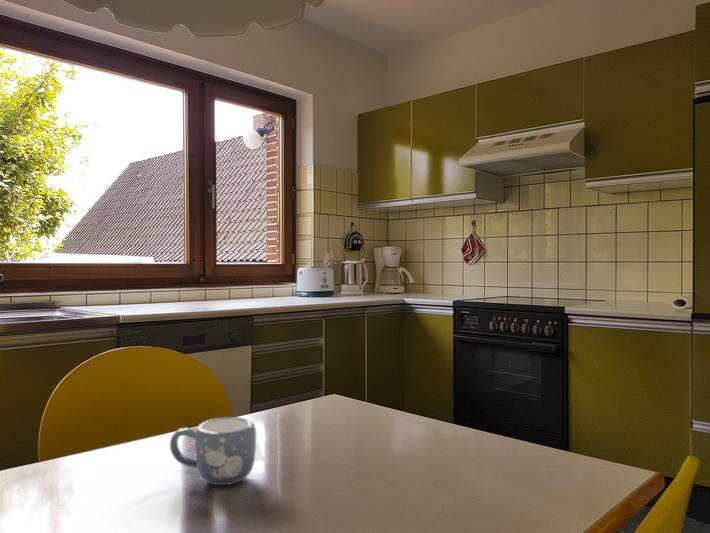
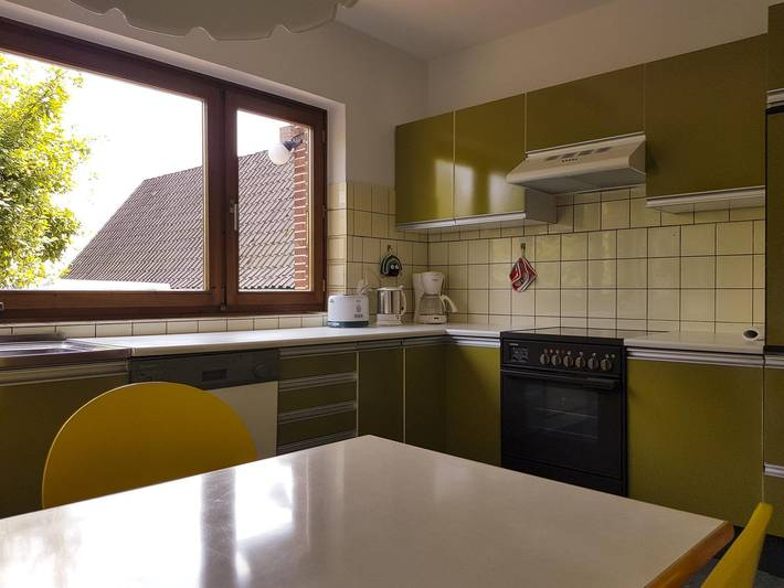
- mug (213, 451)
